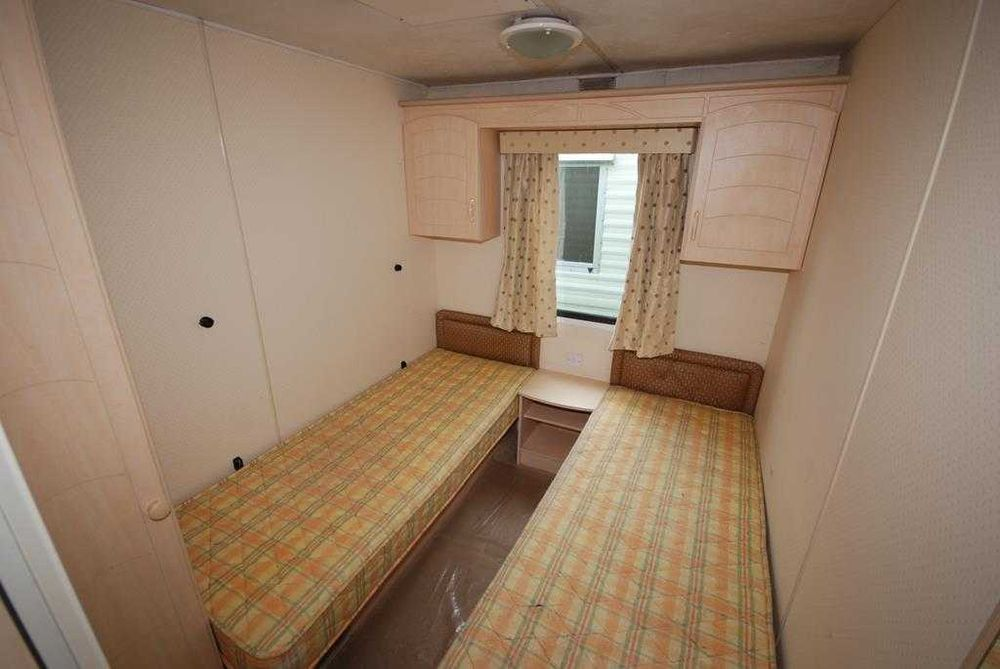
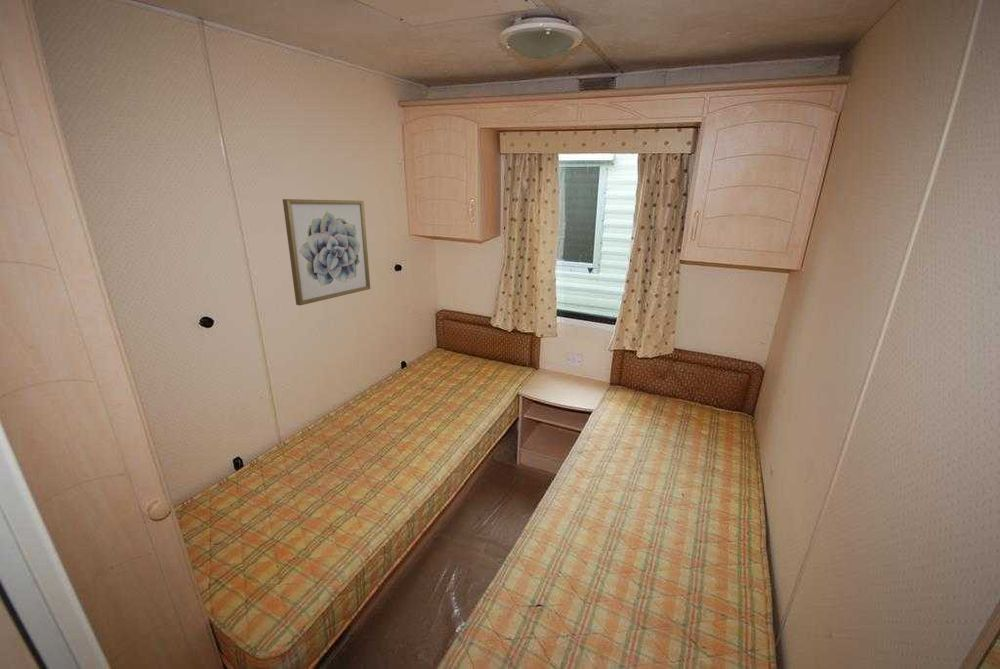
+ wall art (331, 249)
